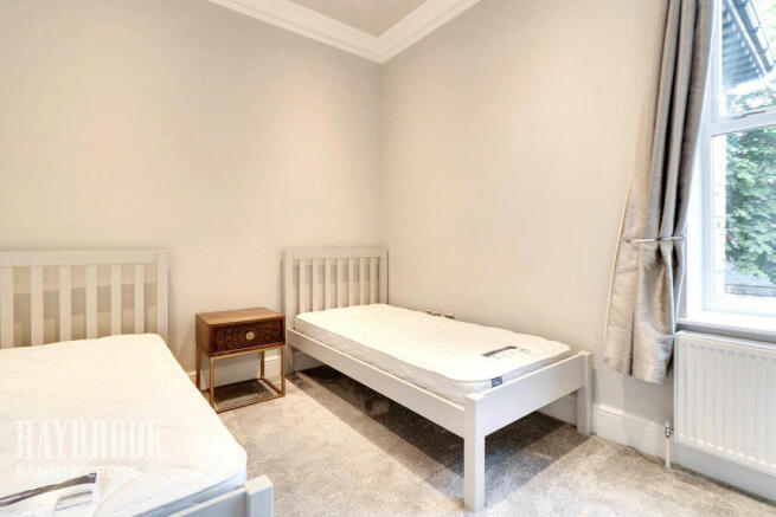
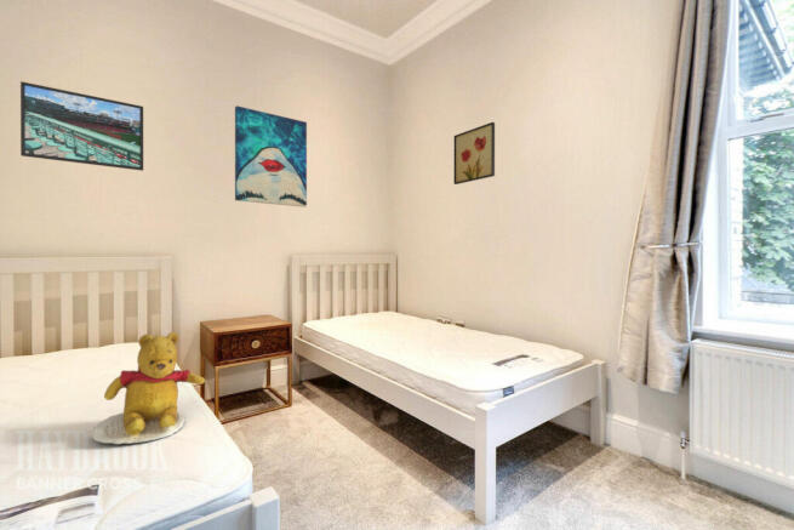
+ teddy bear (150, 381)
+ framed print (86, 129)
+ wall art (272, 159)
+ wall art (474, 154)
